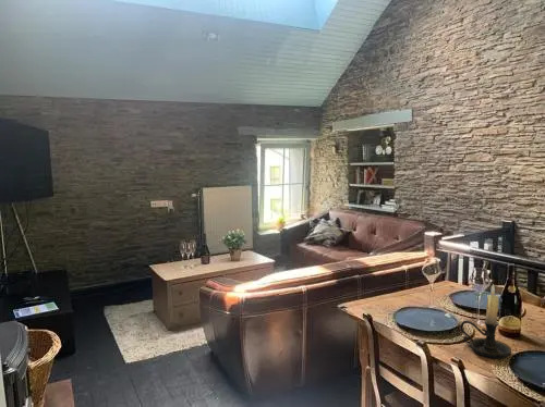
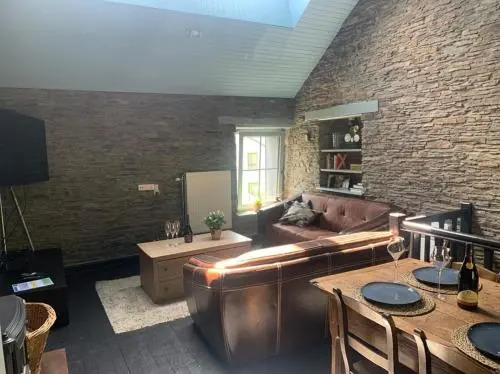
- candle holder (486, 316)
